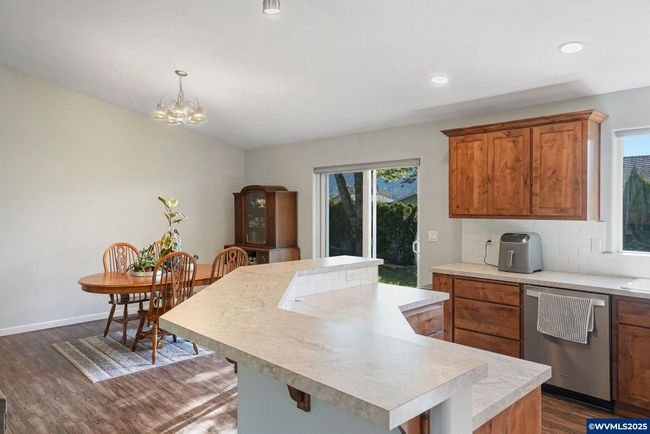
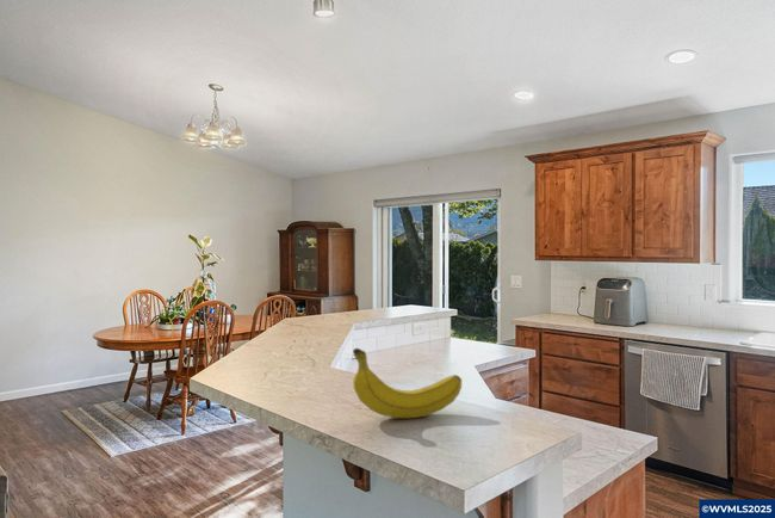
+ fruit (408, 390)
